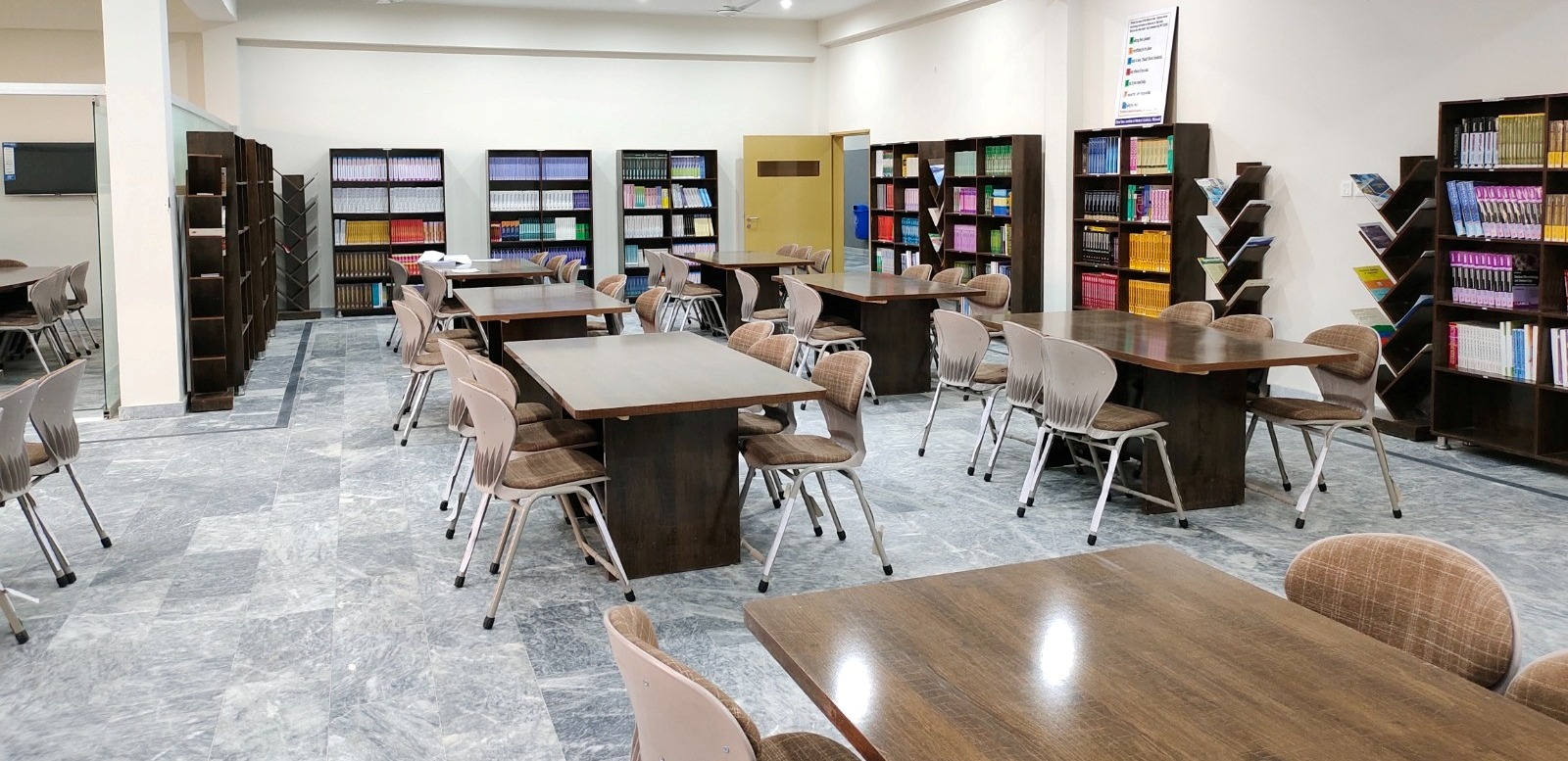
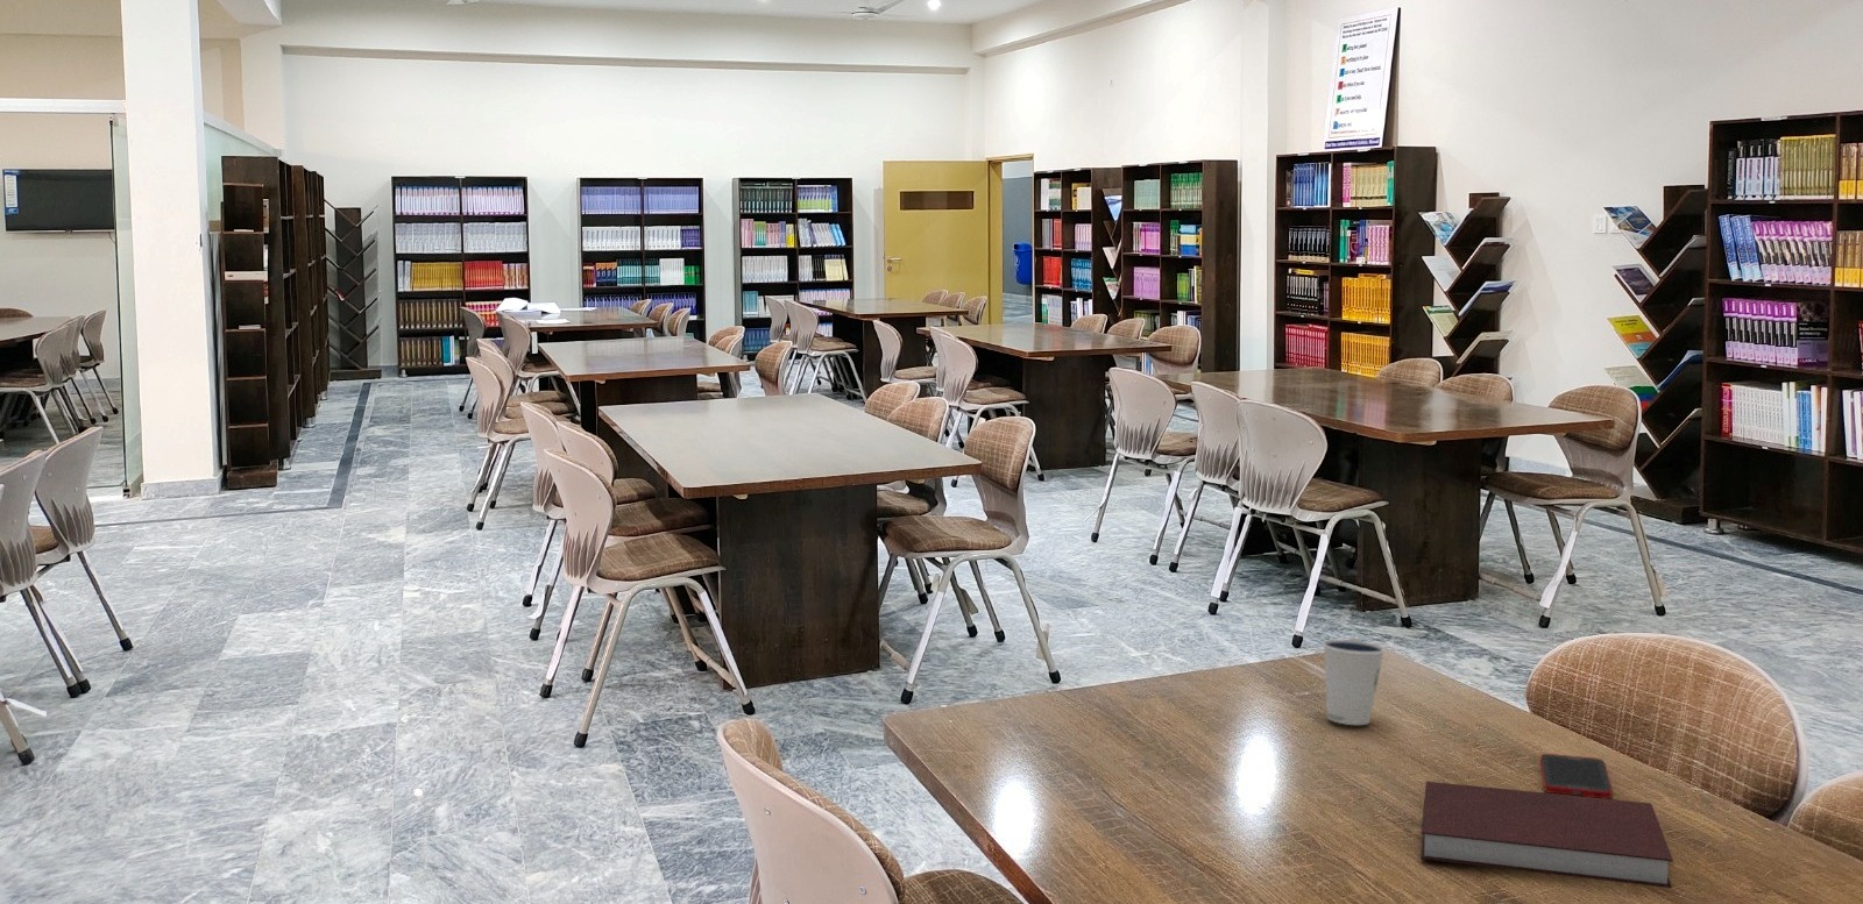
+ notebook (1539, 829)
+ cell phone (1574, 775)
+ dixie cup (1353, 682)
